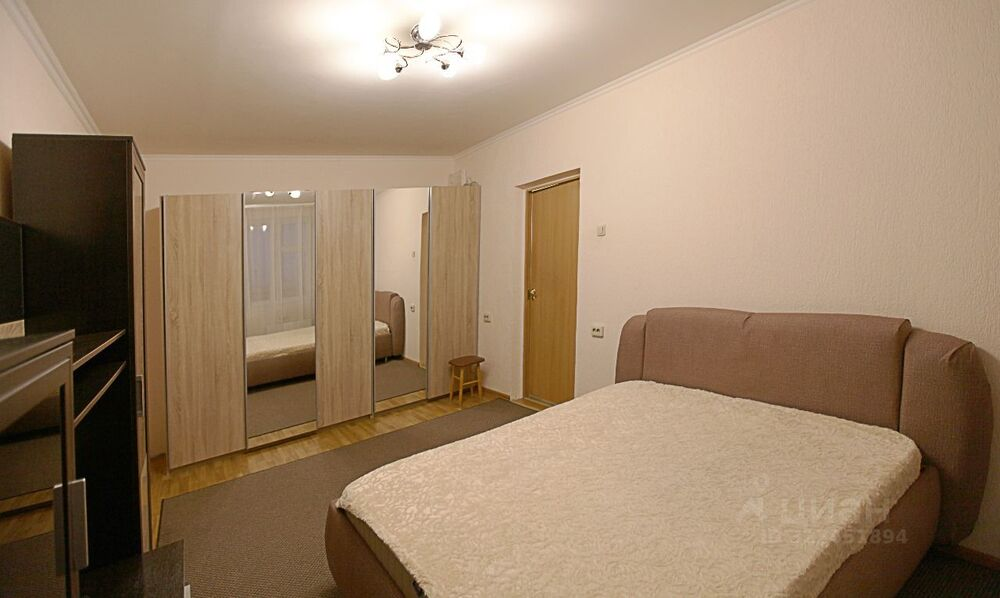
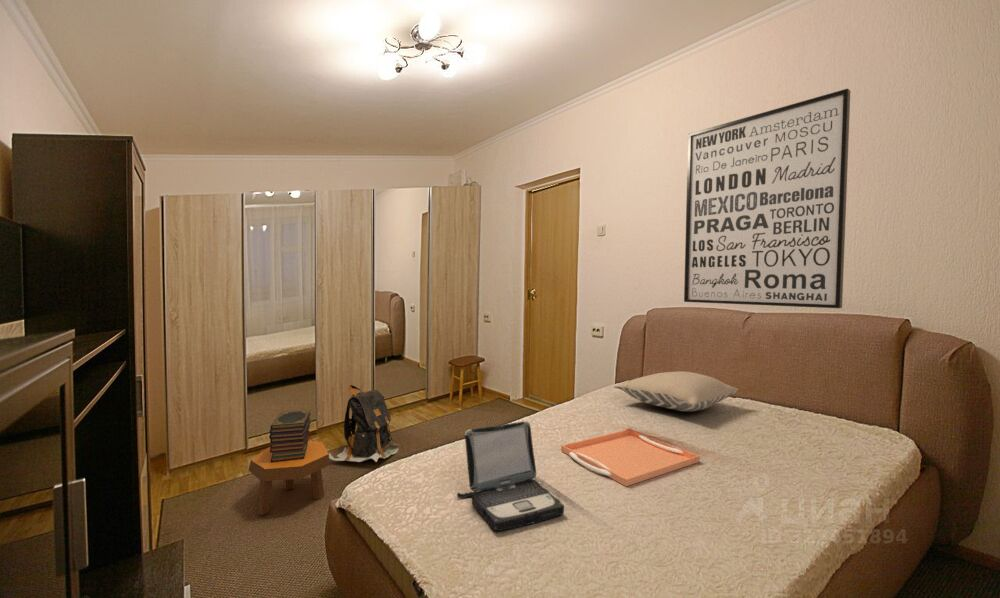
+ book stack (291, 434)
+ wall art (755, 210)
+ laptop (510, 469)
+ footstool (293, 474)
+ serving tray (628, 453)
+ backpack (369, 420)
+ pillow (674, 389)
